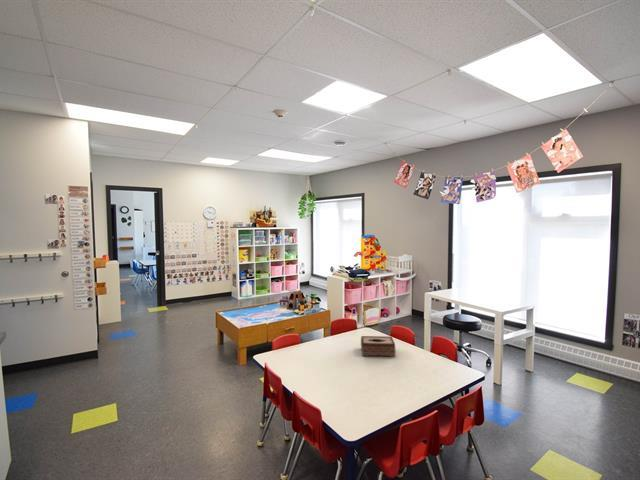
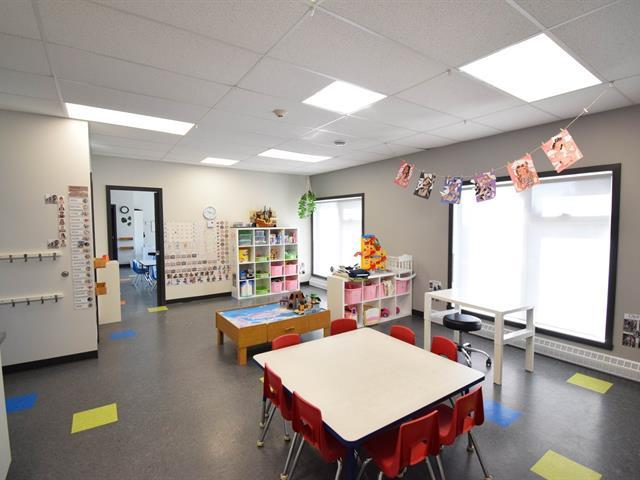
- tissue box (377, 346)
